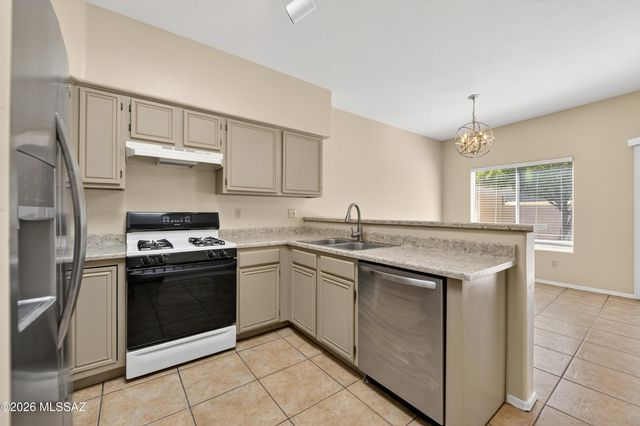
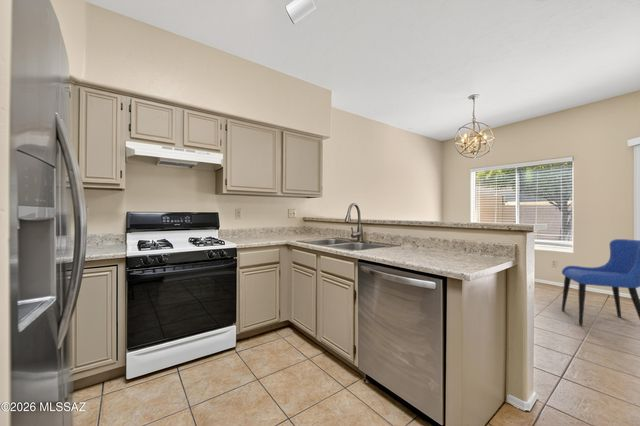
+ dining chair (601, 280)
